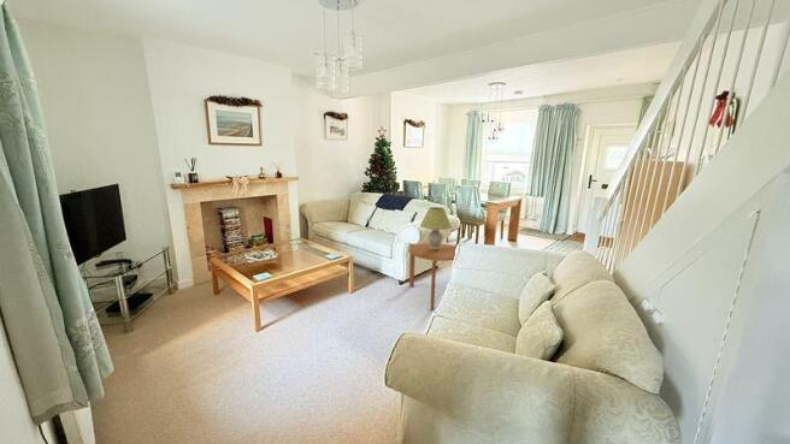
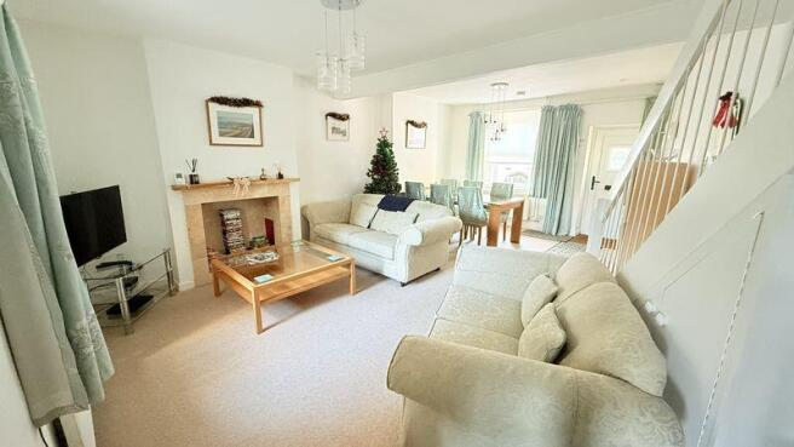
- side table (434, 271)
- table lamp (435, 229)
